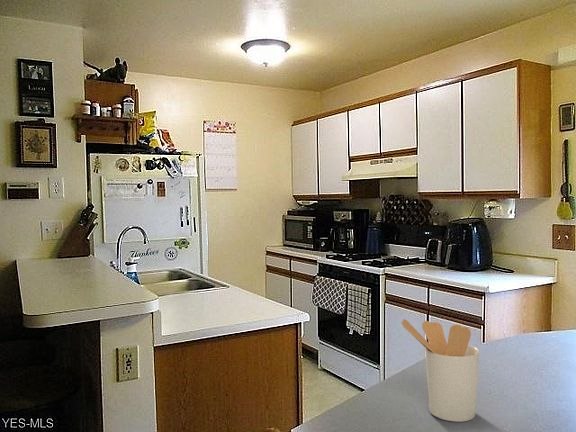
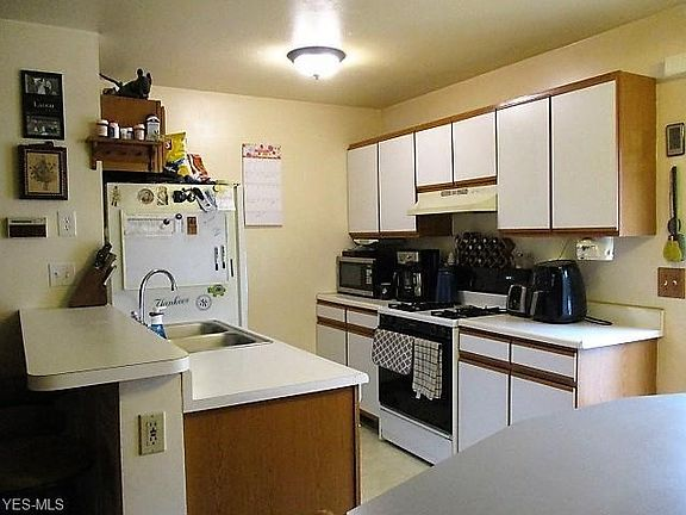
- utensil holder (438, 365)
